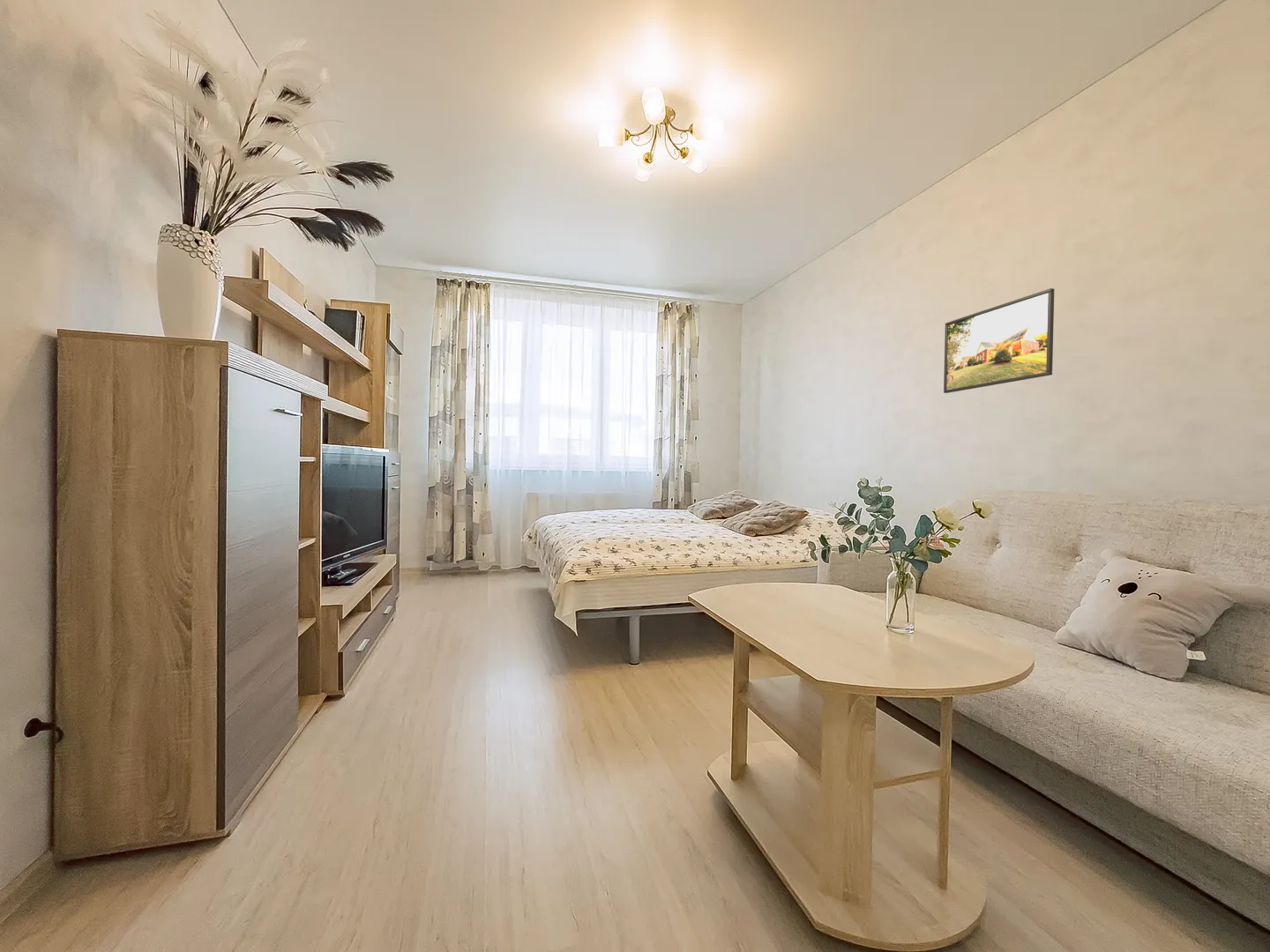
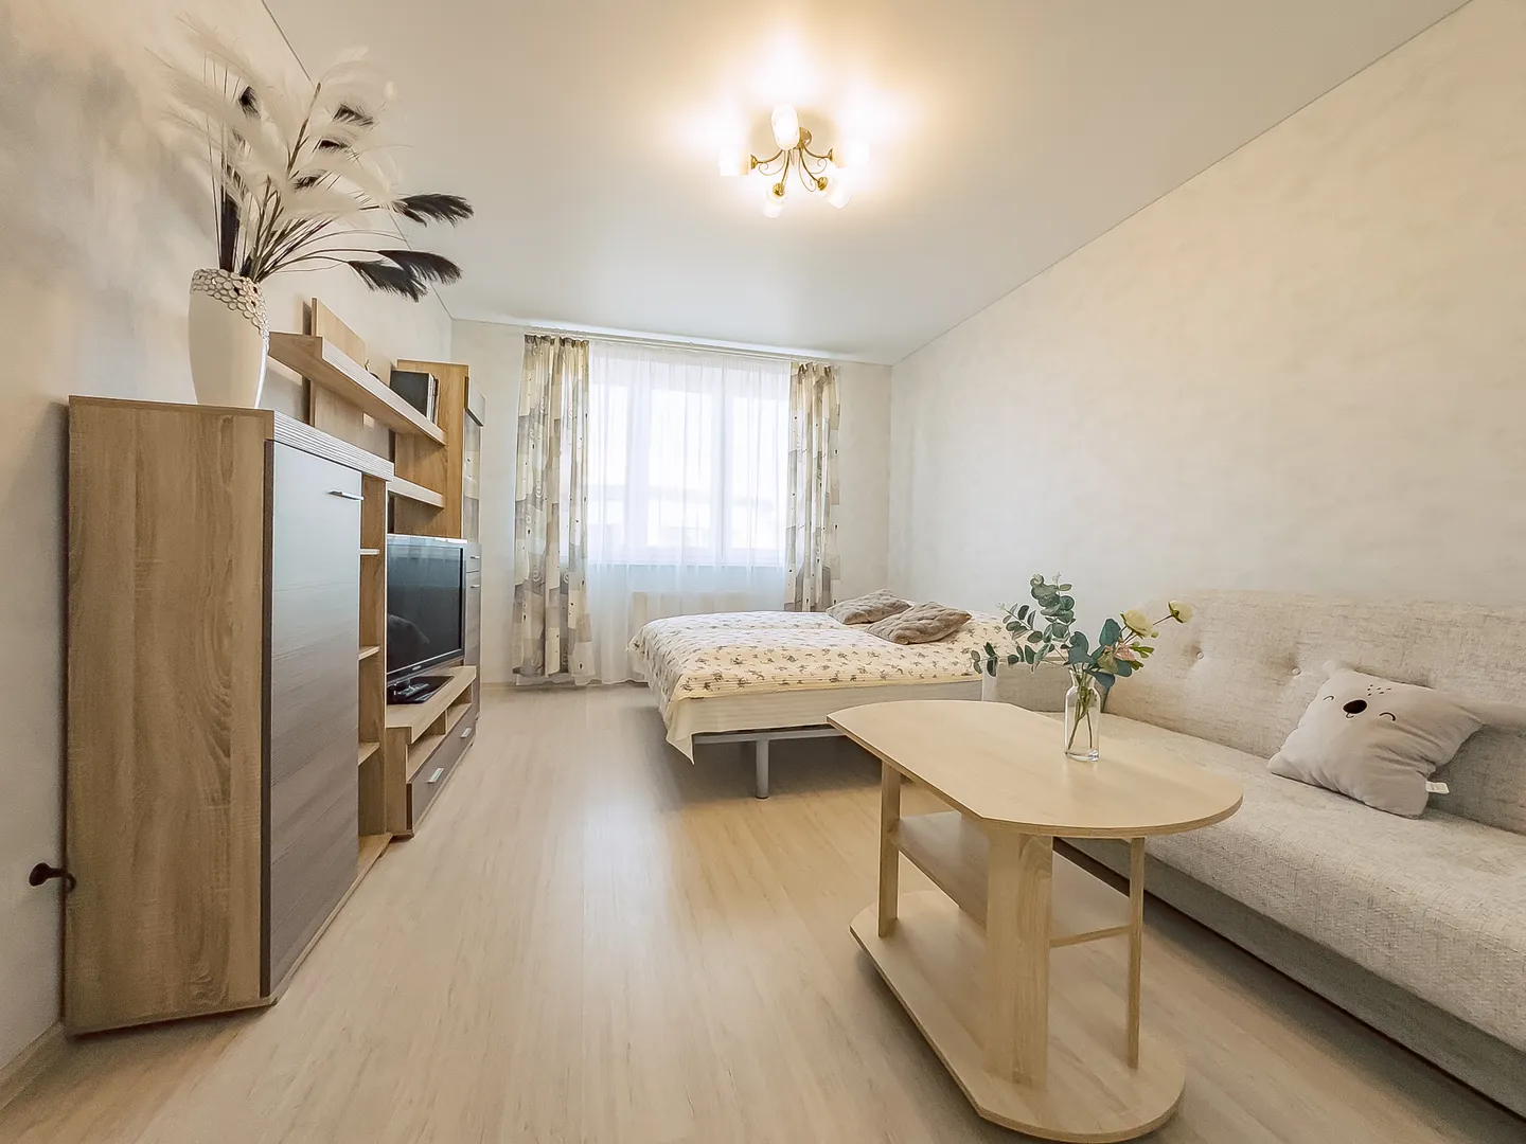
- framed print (993, 346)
